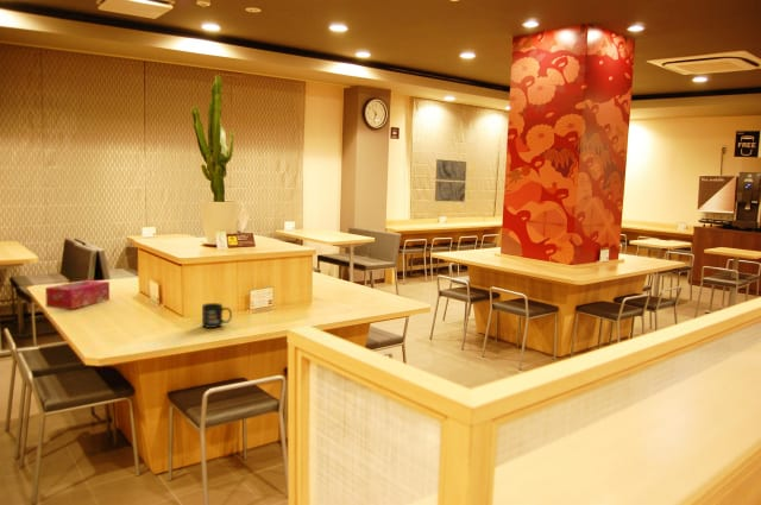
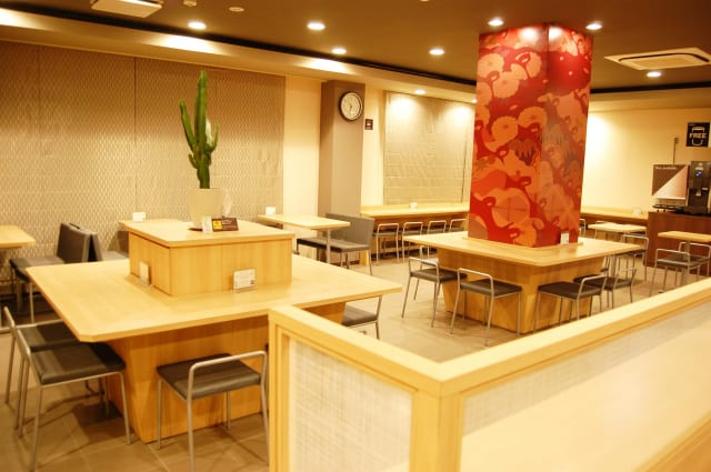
- mug (216, 315)
- wall art (451, 179)
- tissue box (78, 293)
